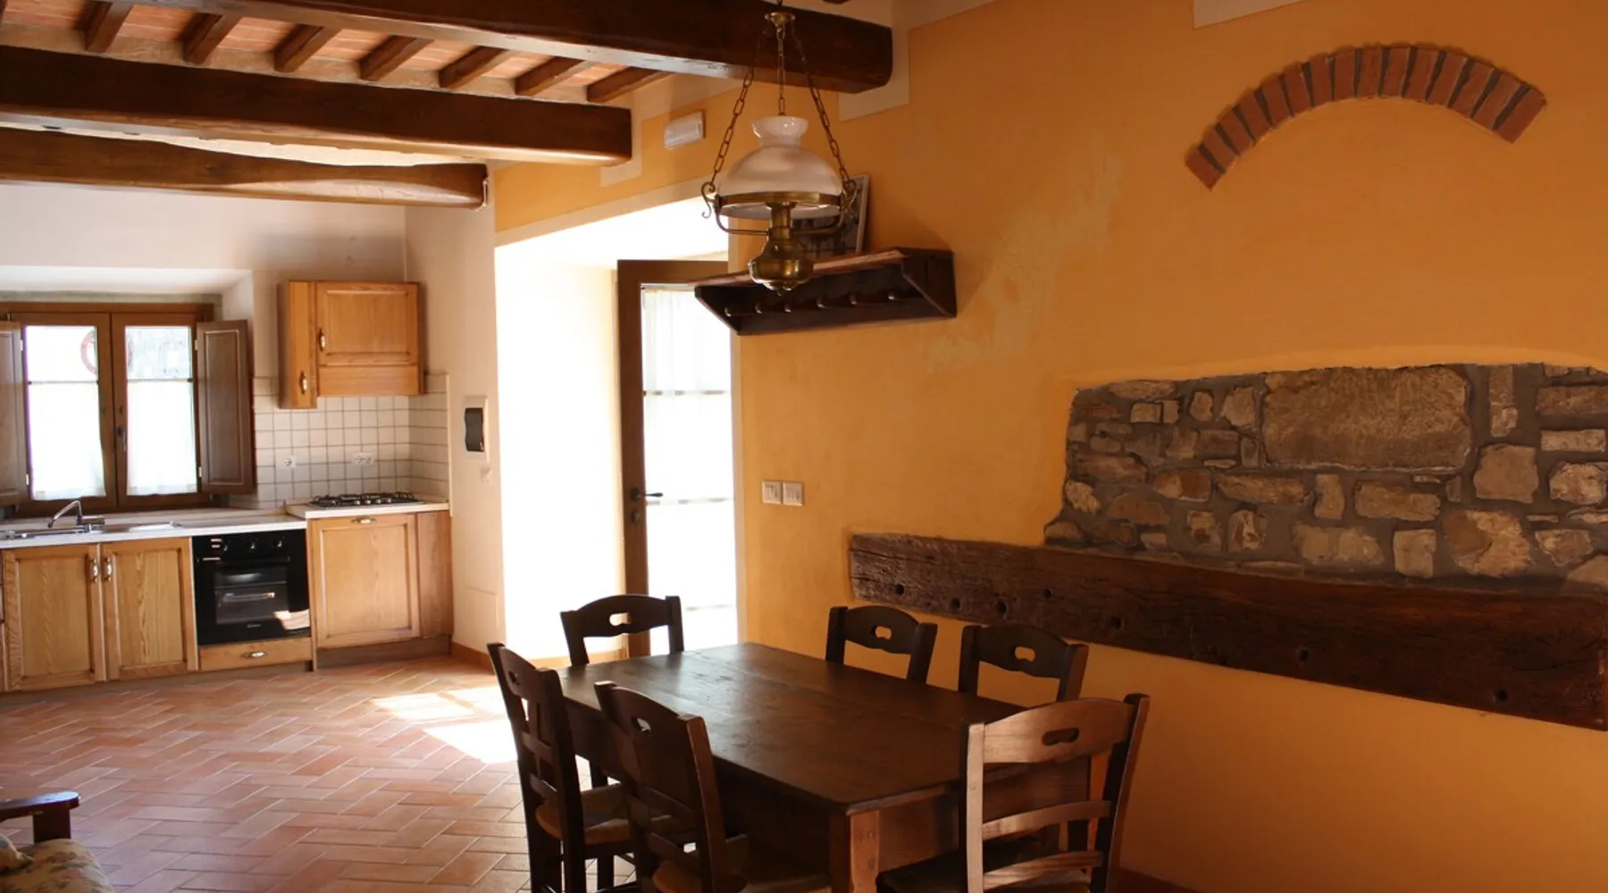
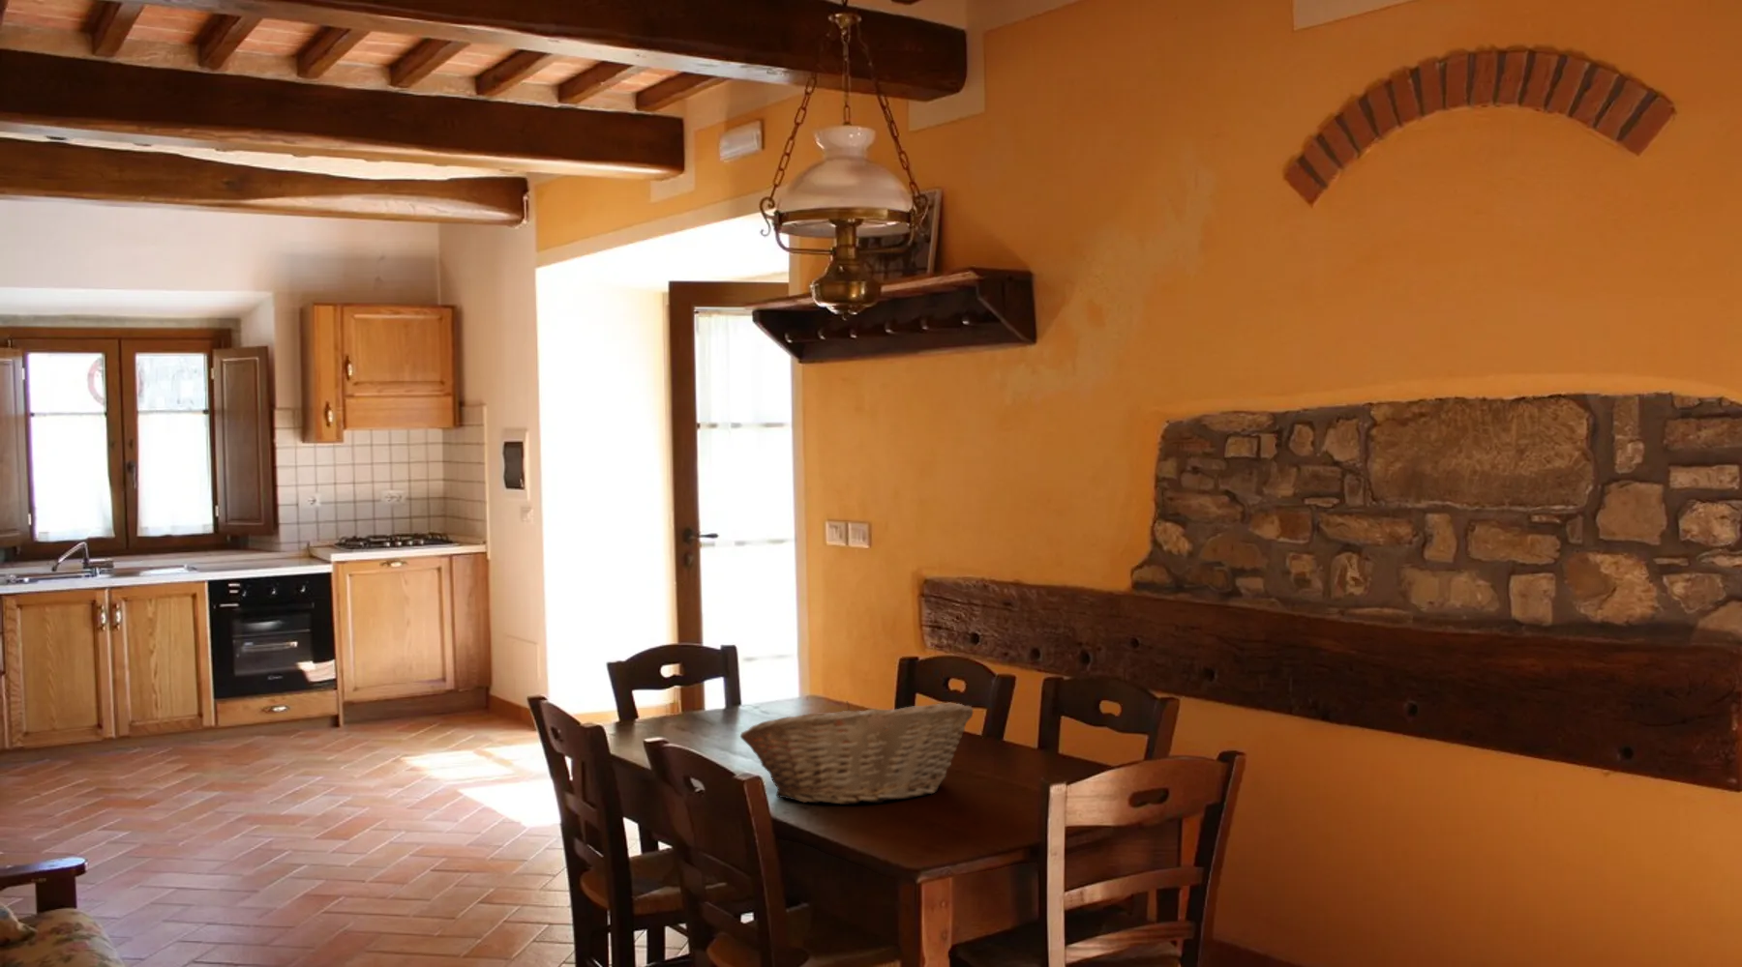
+ fruit basket (858, 743)
